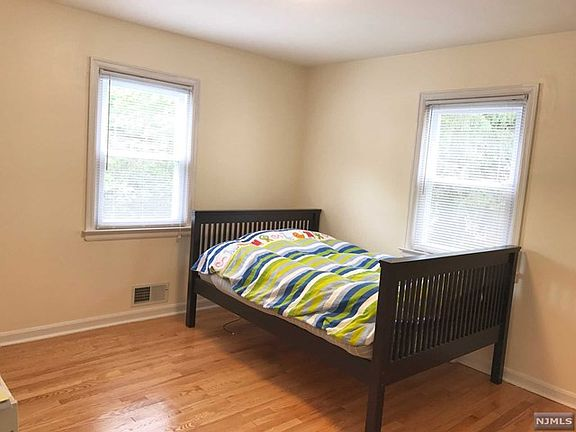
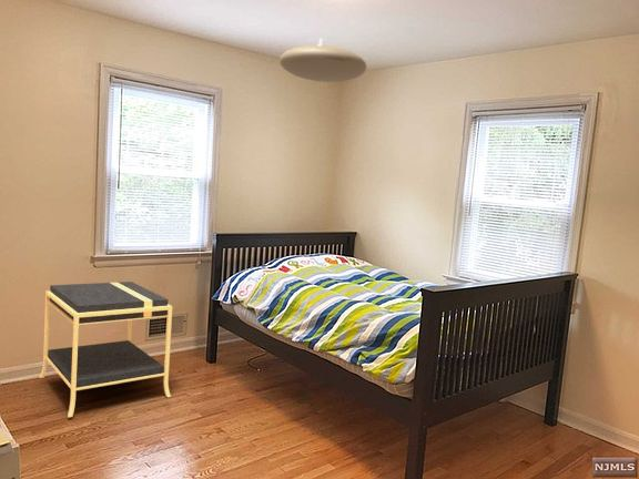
+ nightstand (105, 343)
+ ceiling light (323, 57)
